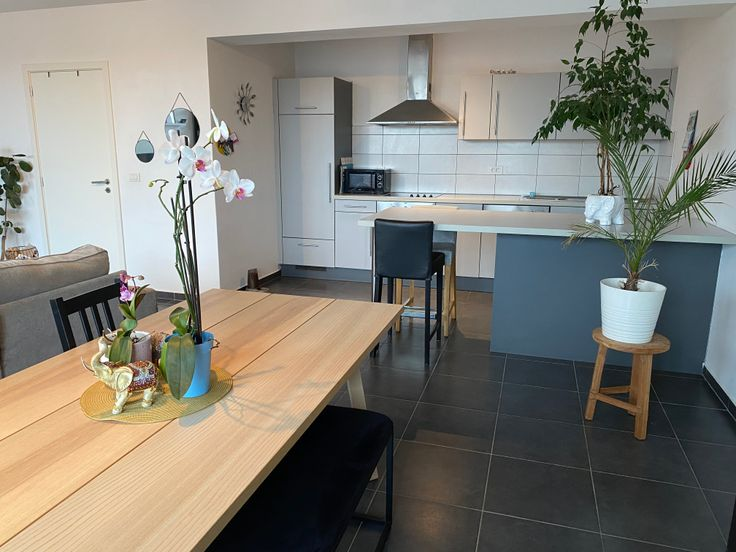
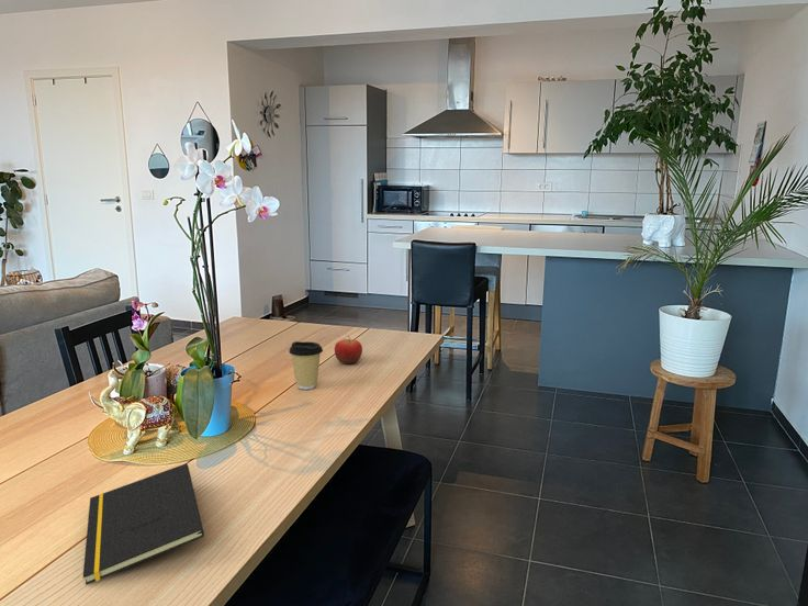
+ fruit (348, 349)
+ coffee cup (306, 364)
+ notepad (143, 515)
